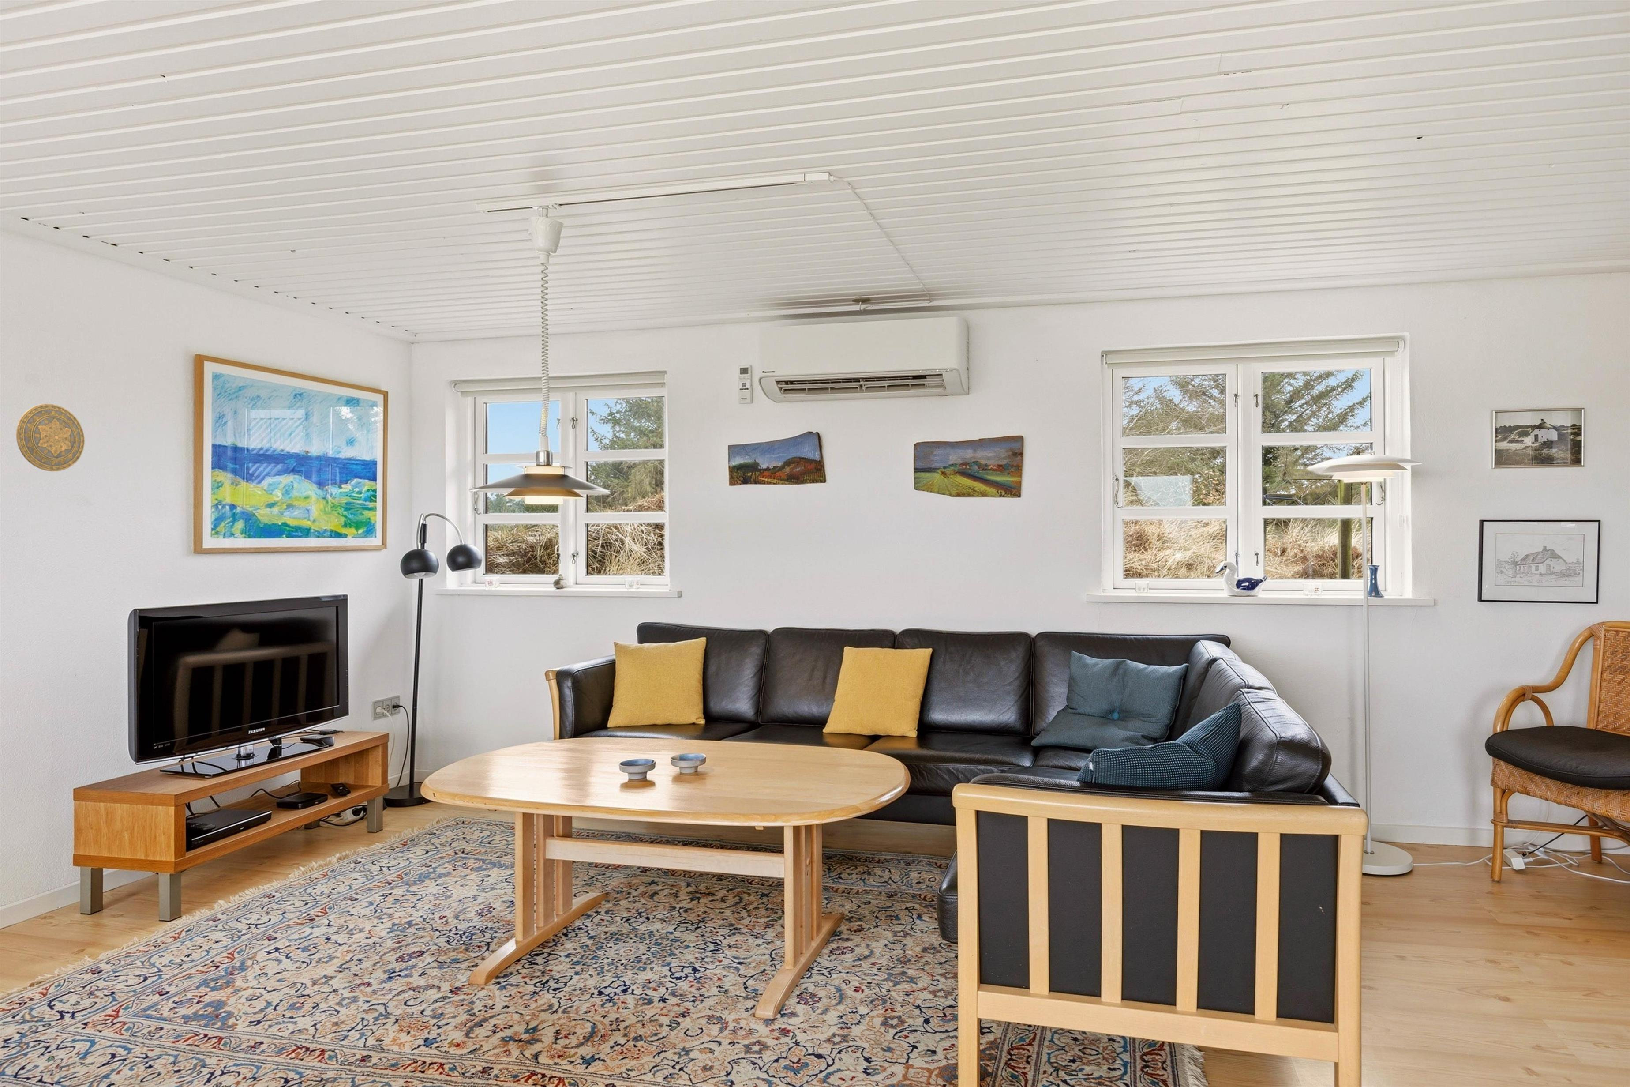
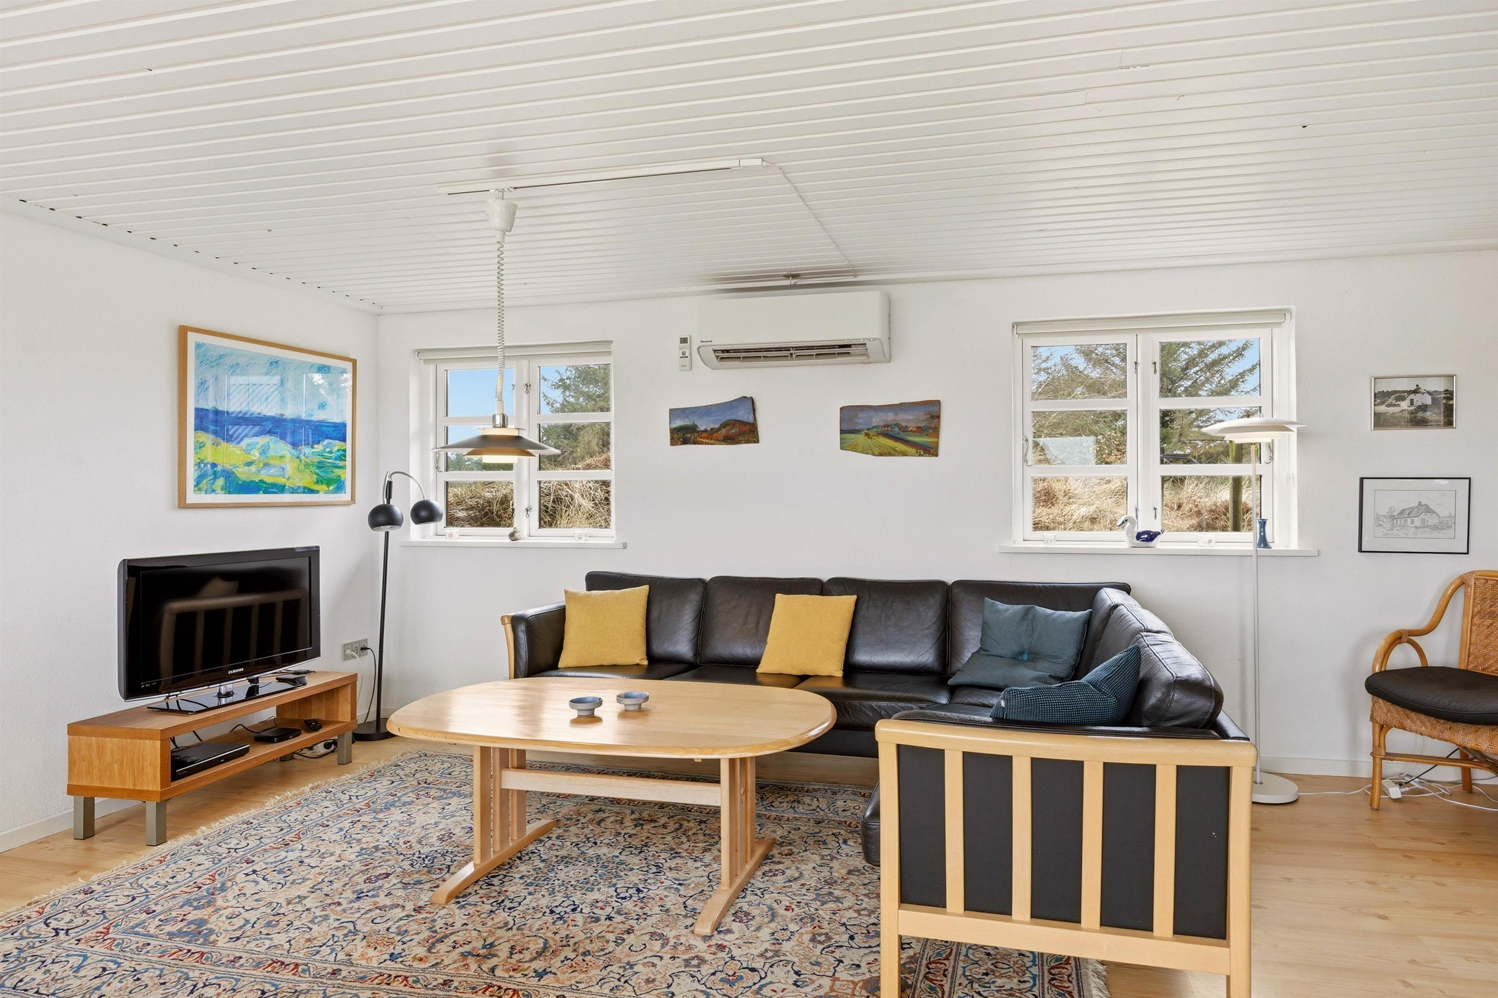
- decorative plate (53, 438)
